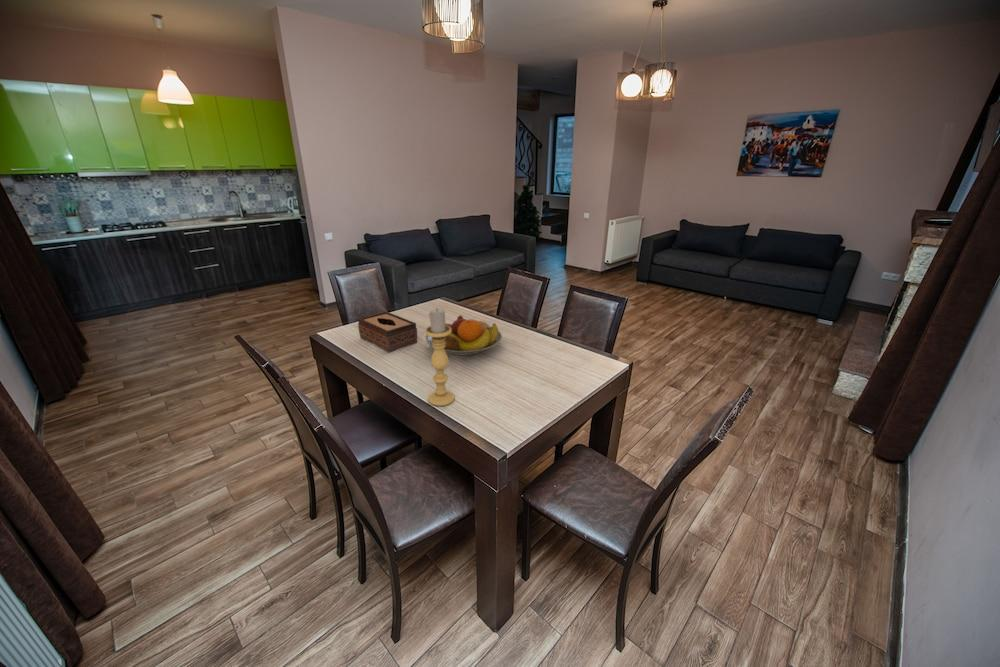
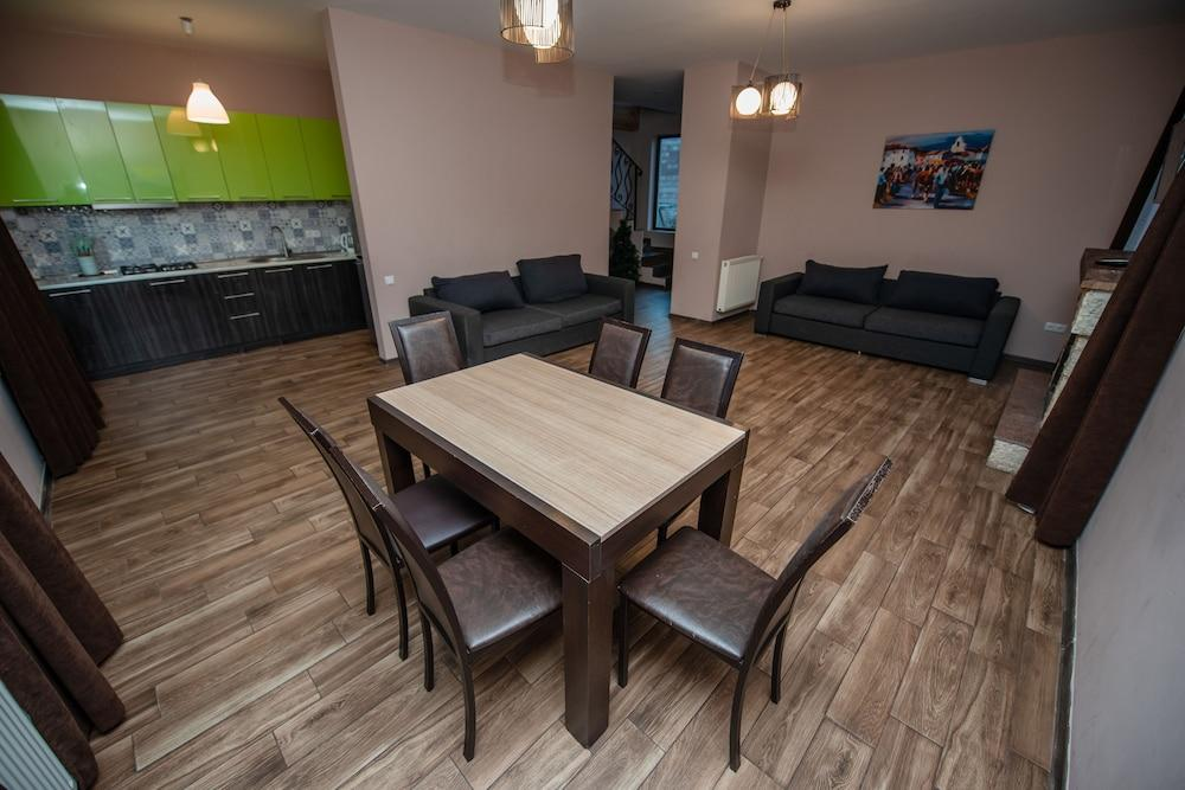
- candle holder (439, 355)
- tissue box (387, 330)
- fruit bowl (464, 333)
